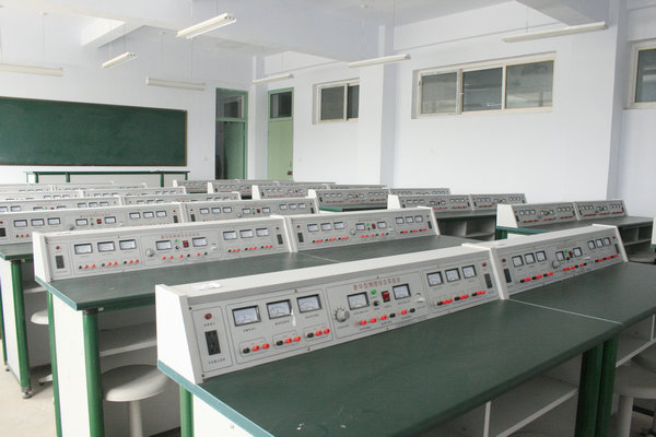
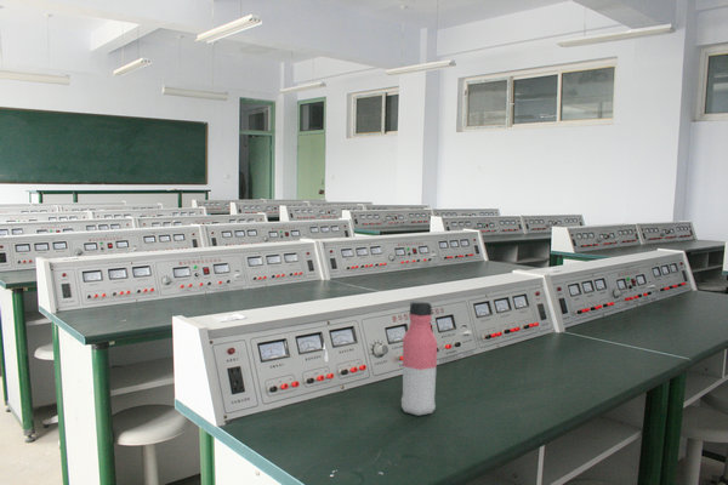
+ water bottle (419, 355)
